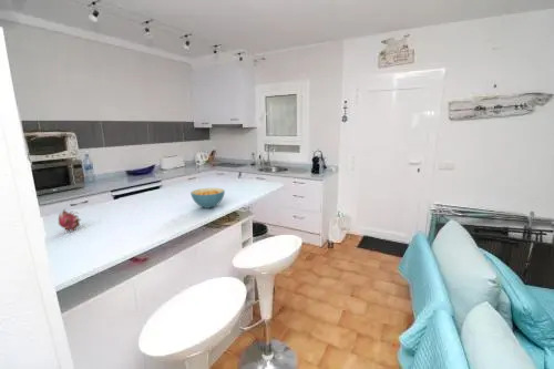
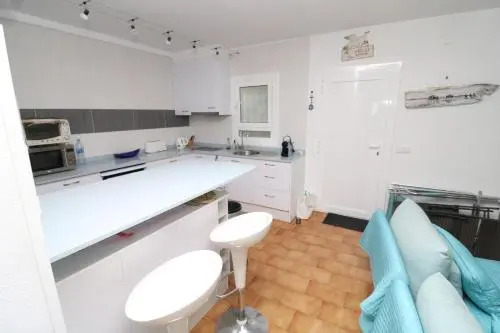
- cereal bowl (208, 198)
- fruit (69, 218)
